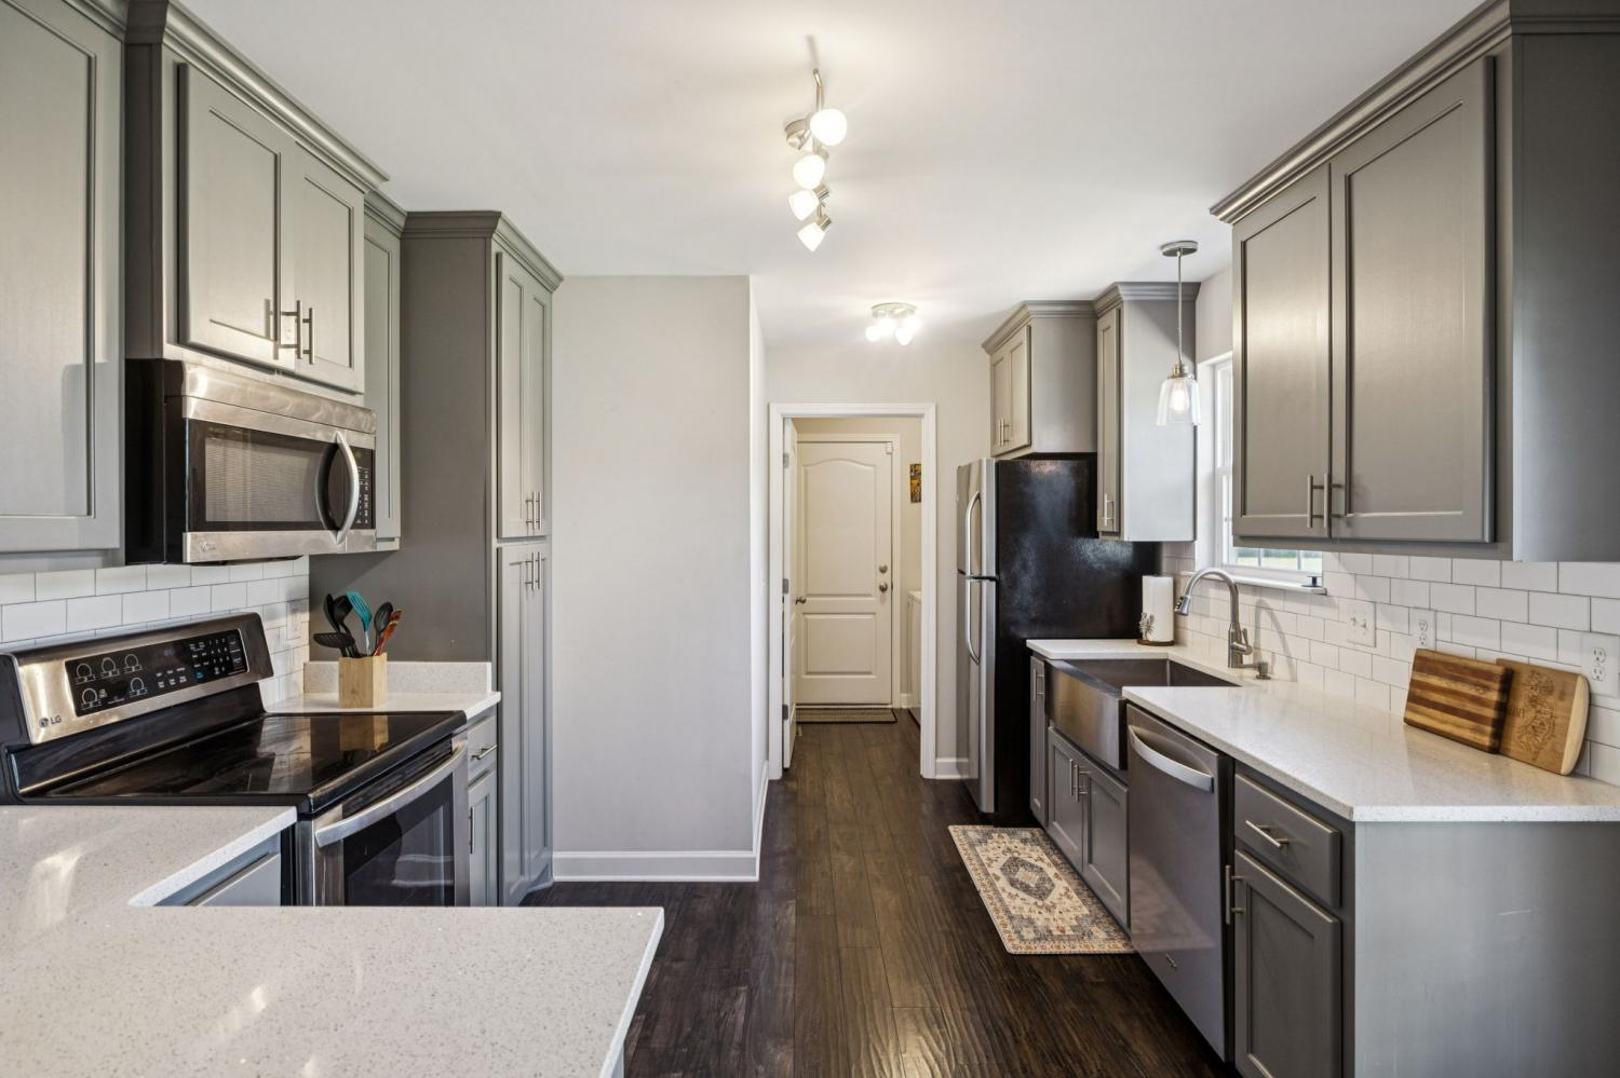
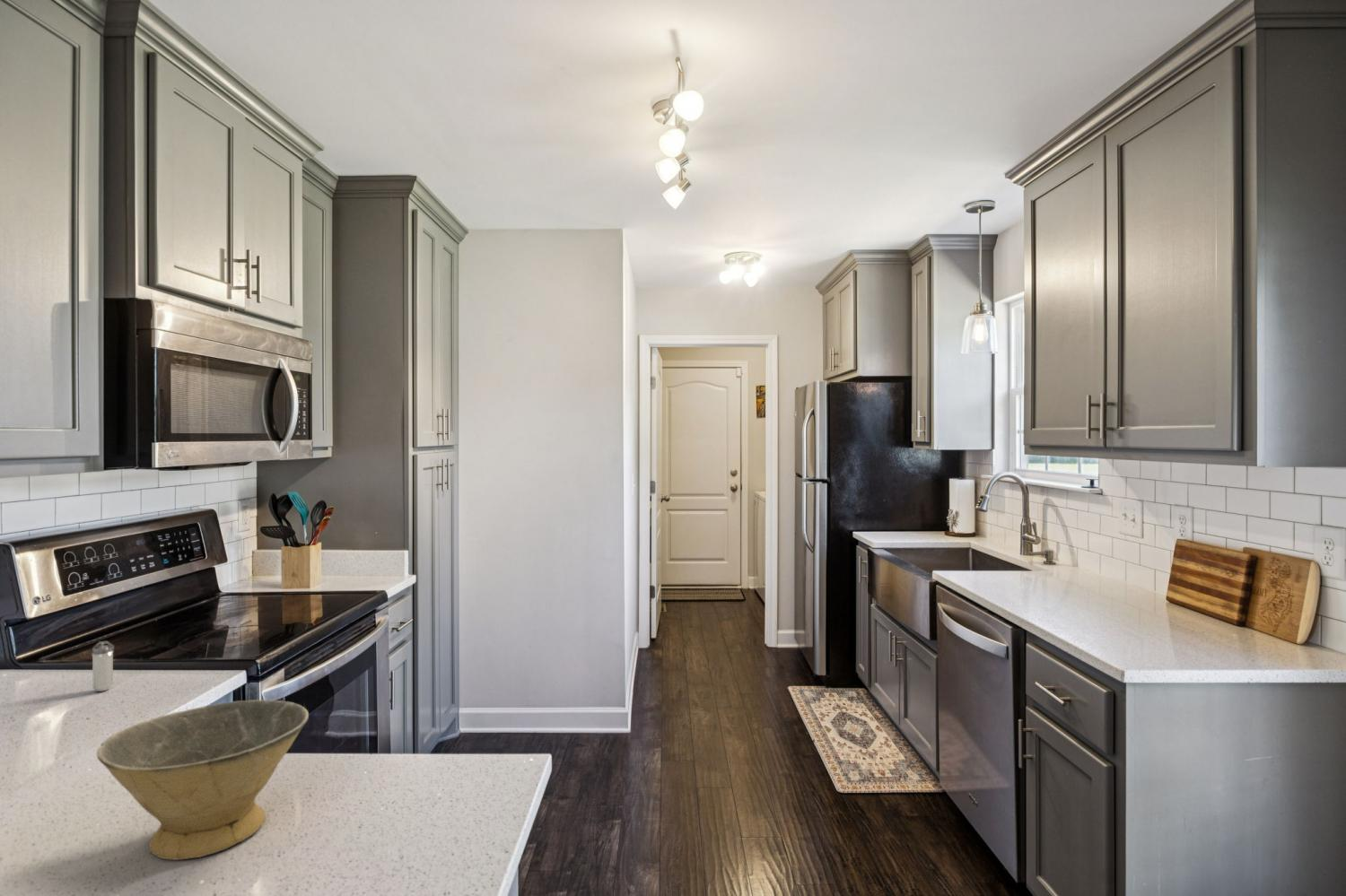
+ bowl (210, 779)
+ shaker (102, 665)
